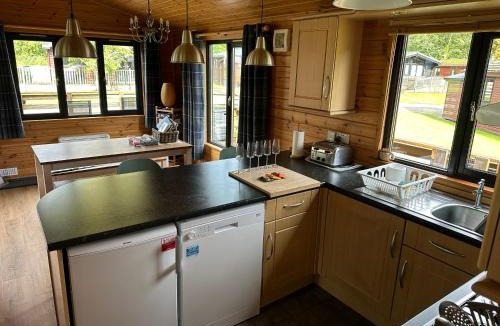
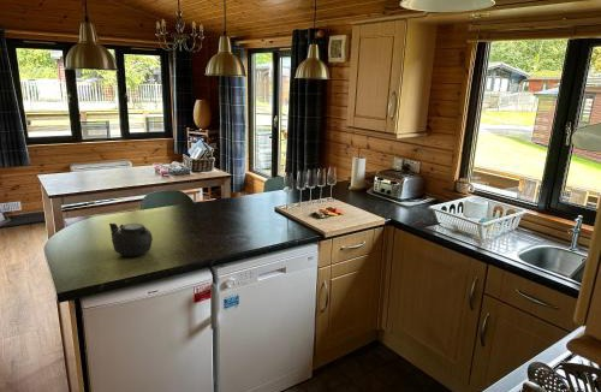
+ teapot (129, 238)
